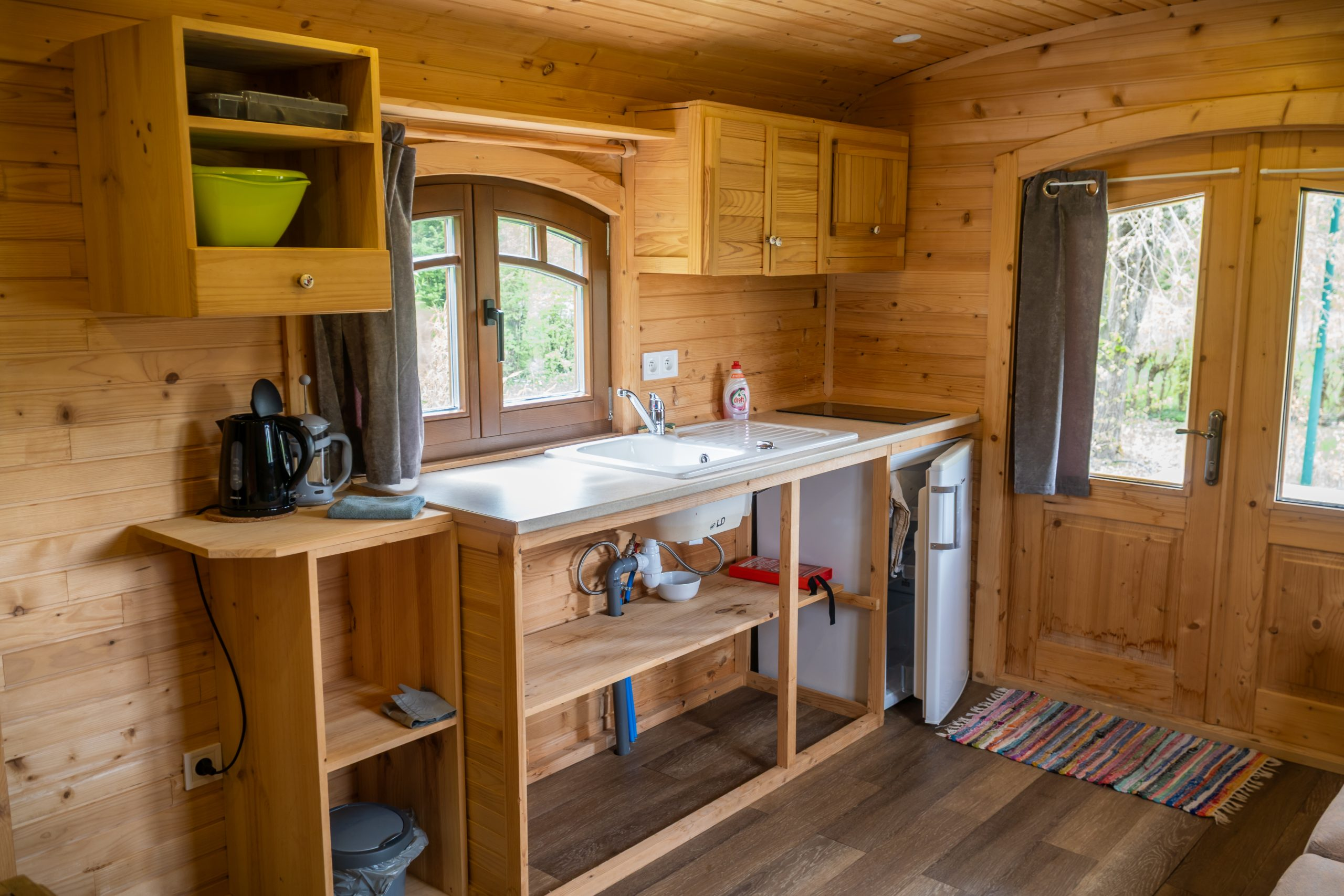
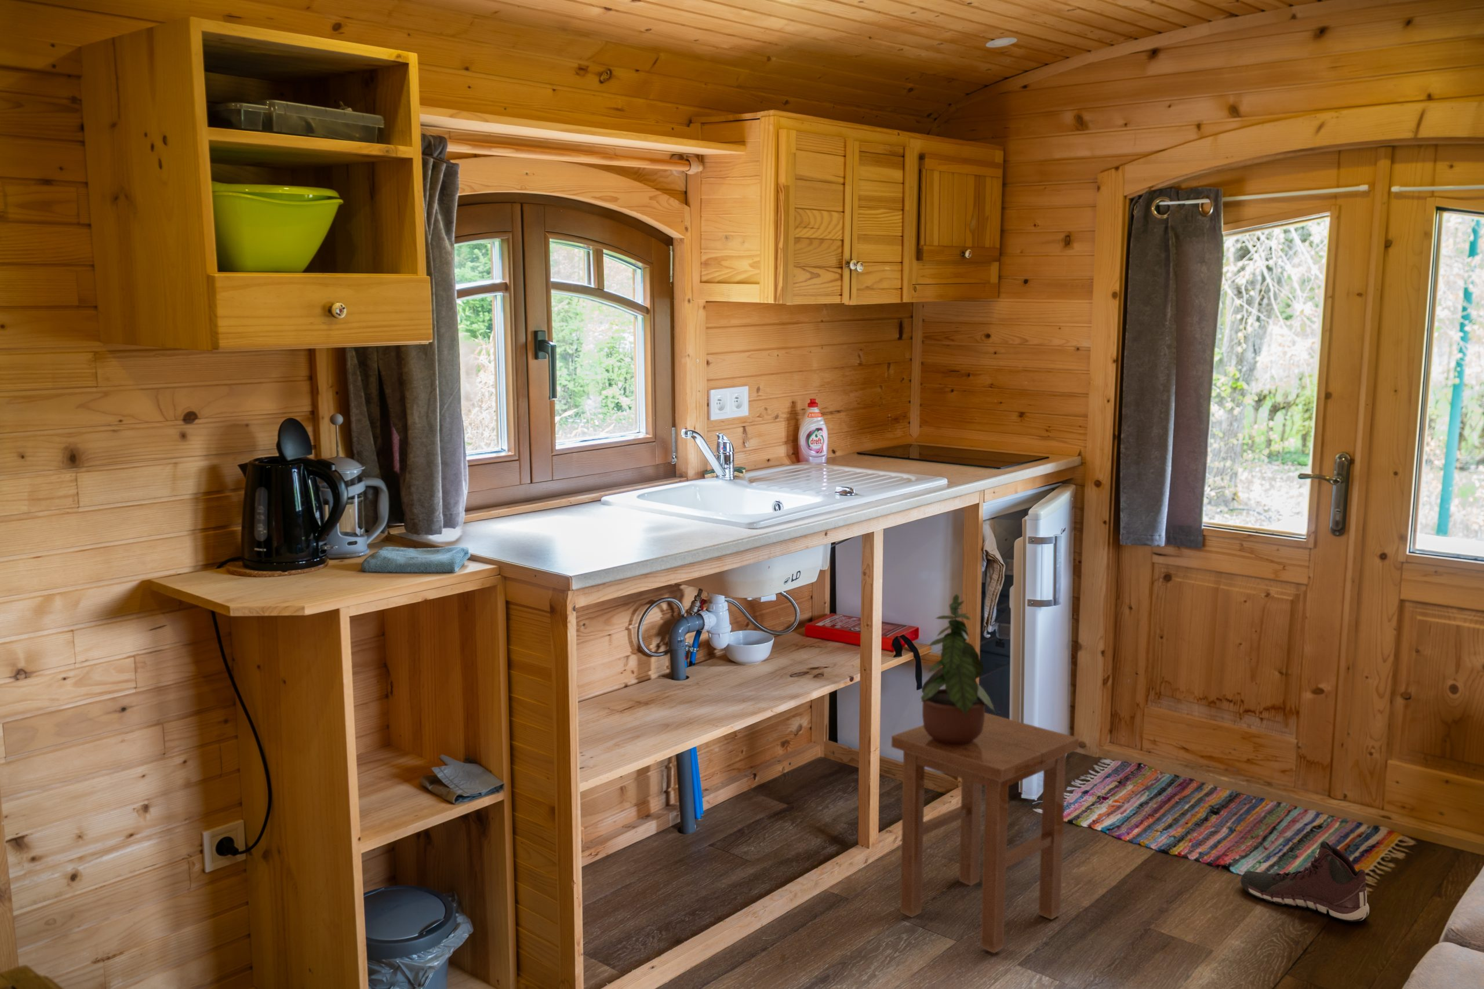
+ stool (981, 826)
+ potted plant (957, 667)
+ sneaker (1305, 870)
